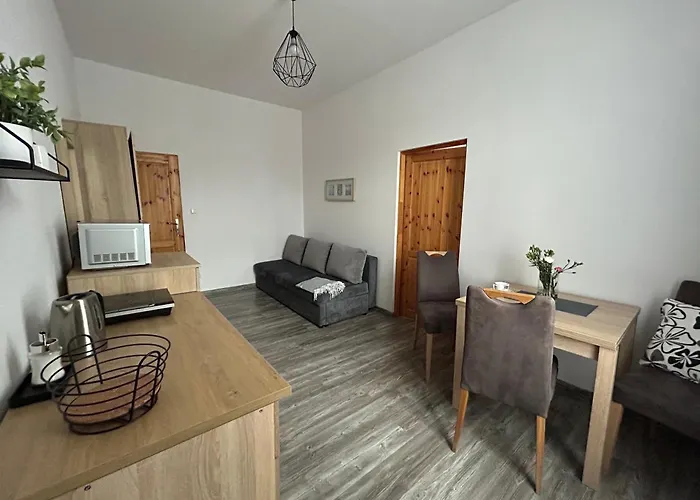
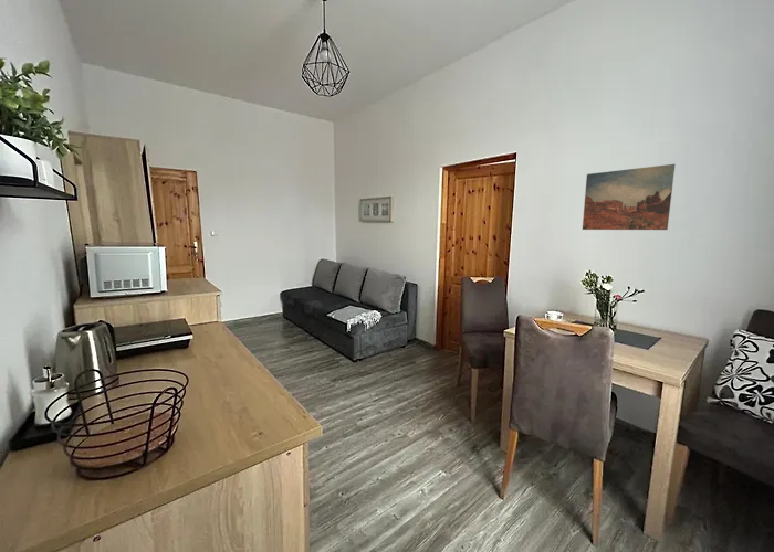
+ wall art (624, 200)
